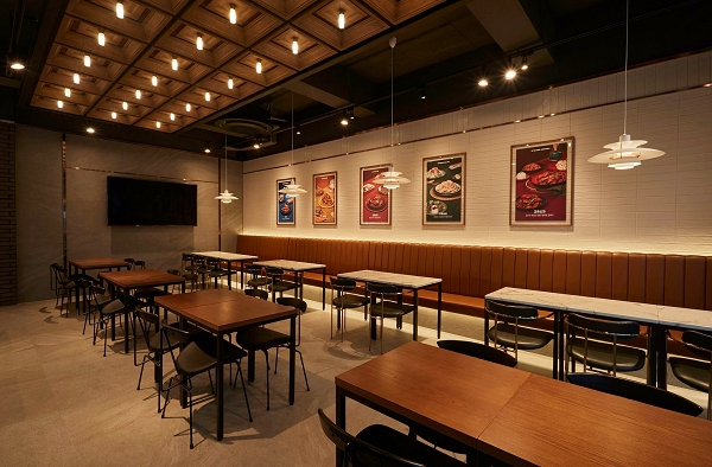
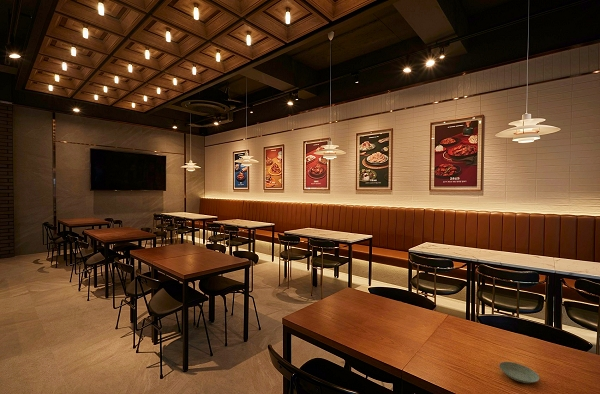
+ saucer (518, 373)
